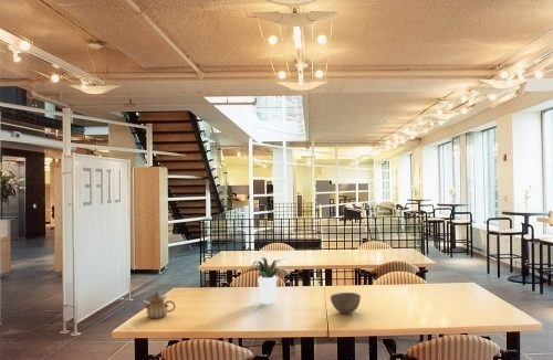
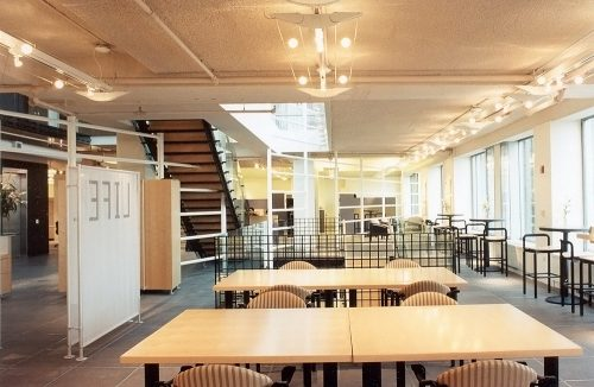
- potted plant (267, 279)
- teapot (158, 303)
- bowl (345, 304)
